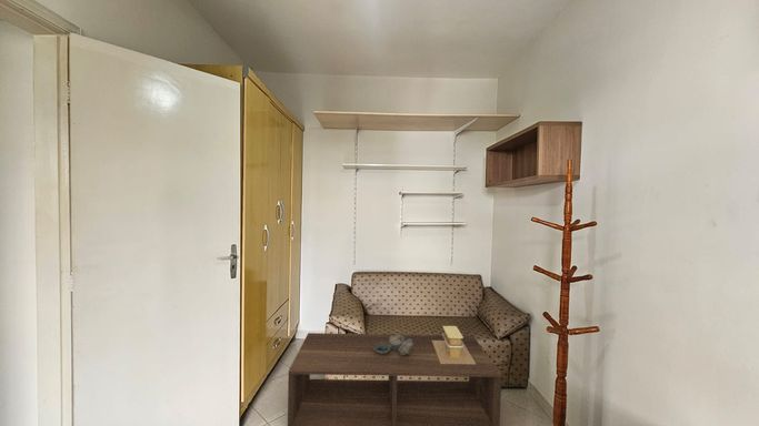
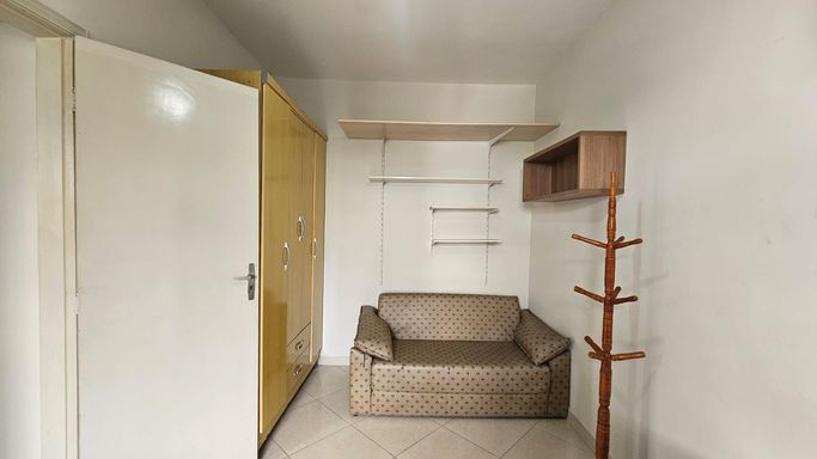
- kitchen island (452, 341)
- coffee table (391, 383)
- decorative bowl (395, 342)
